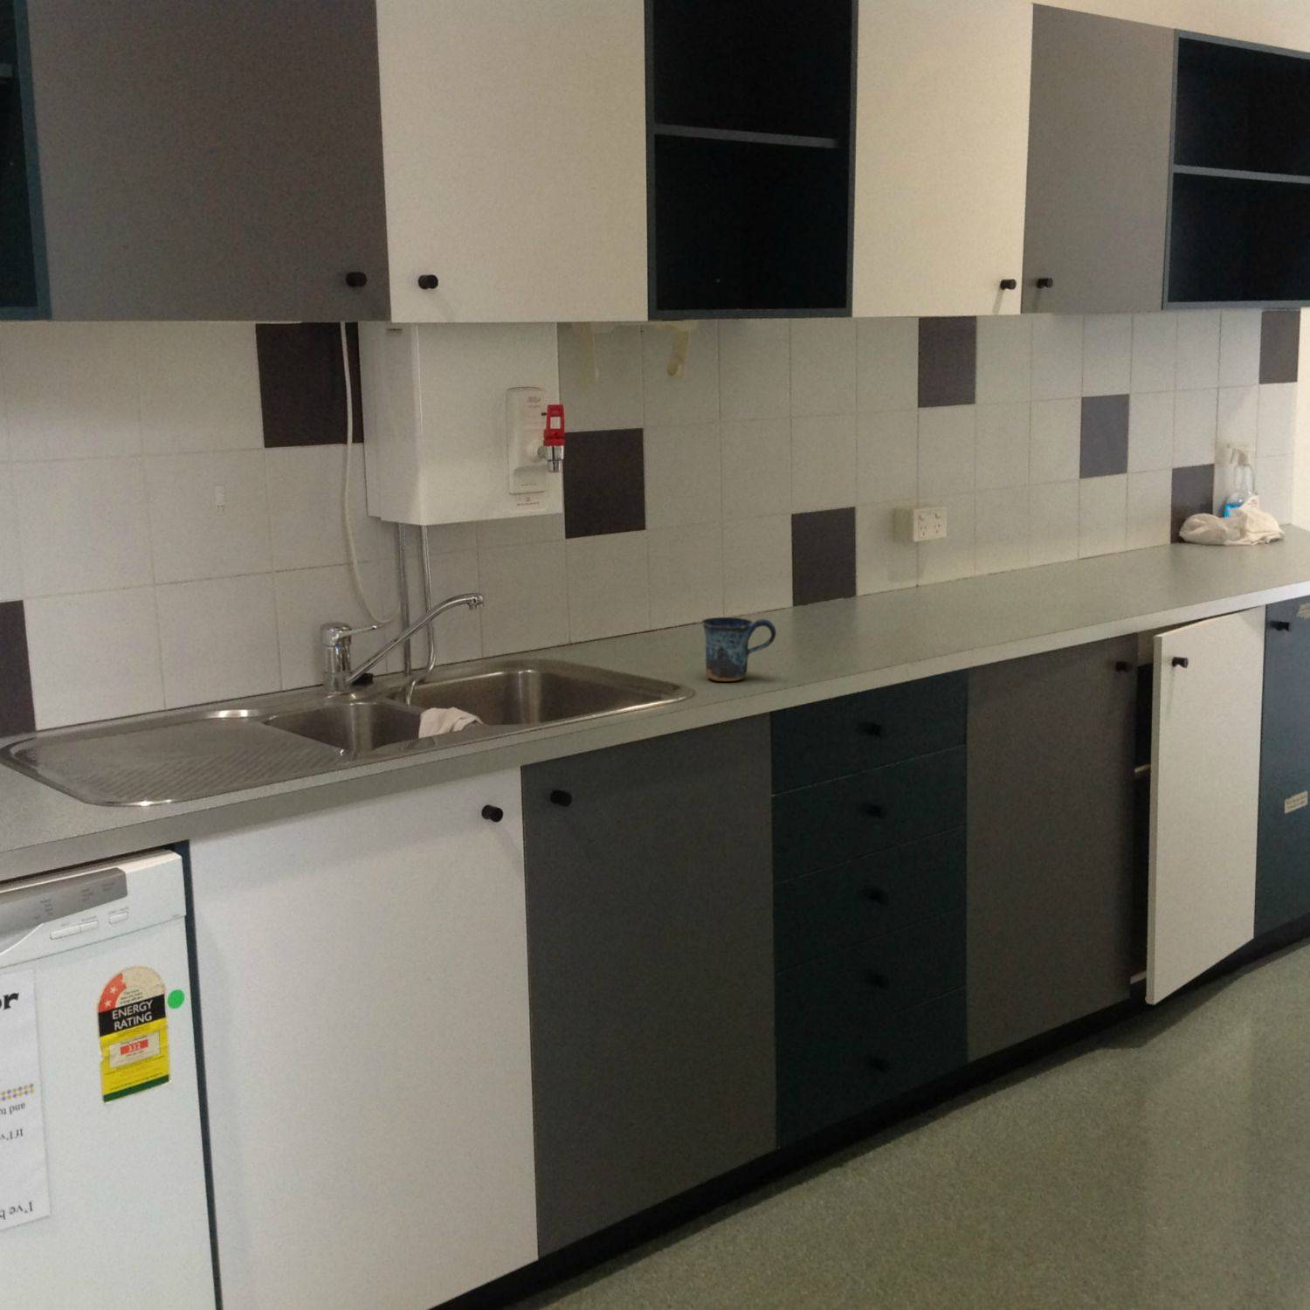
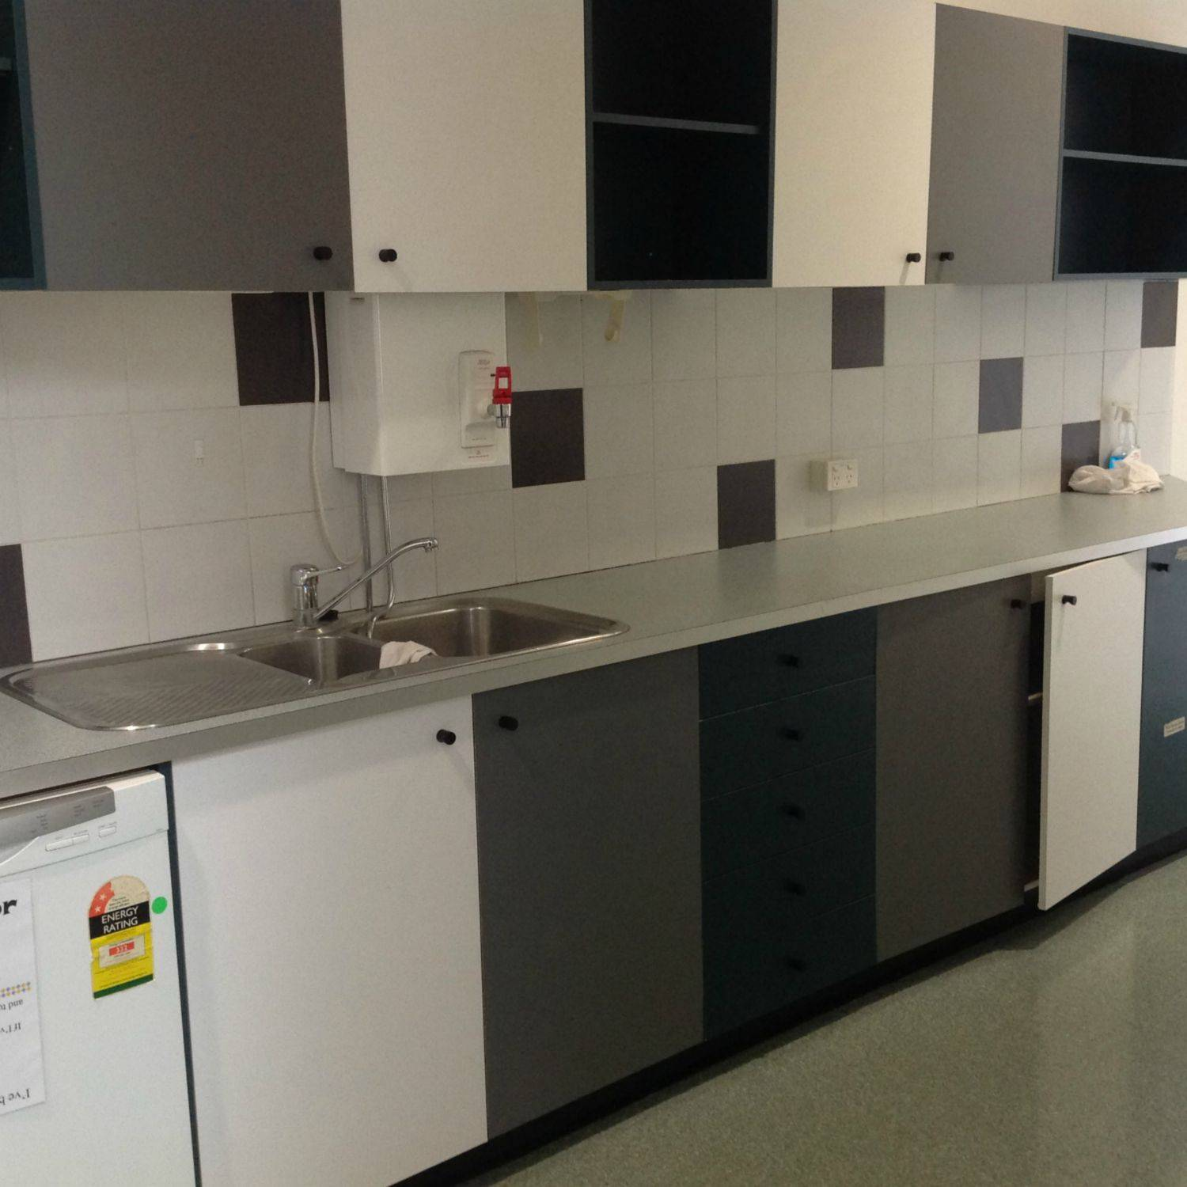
- mug (735, 650)
